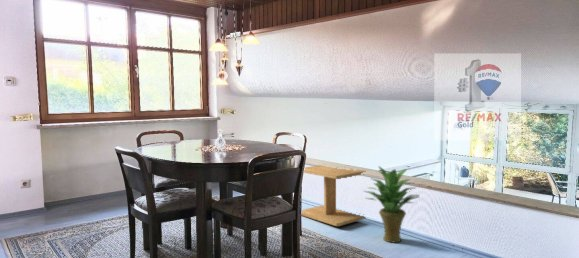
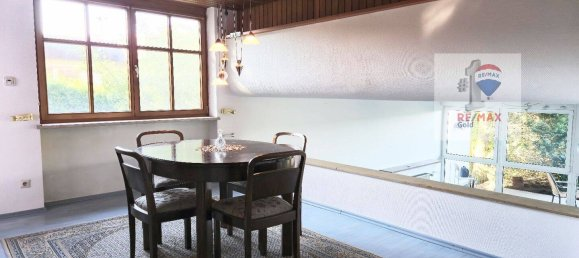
- side table (331, 193)
- potted plant (392, 203)
